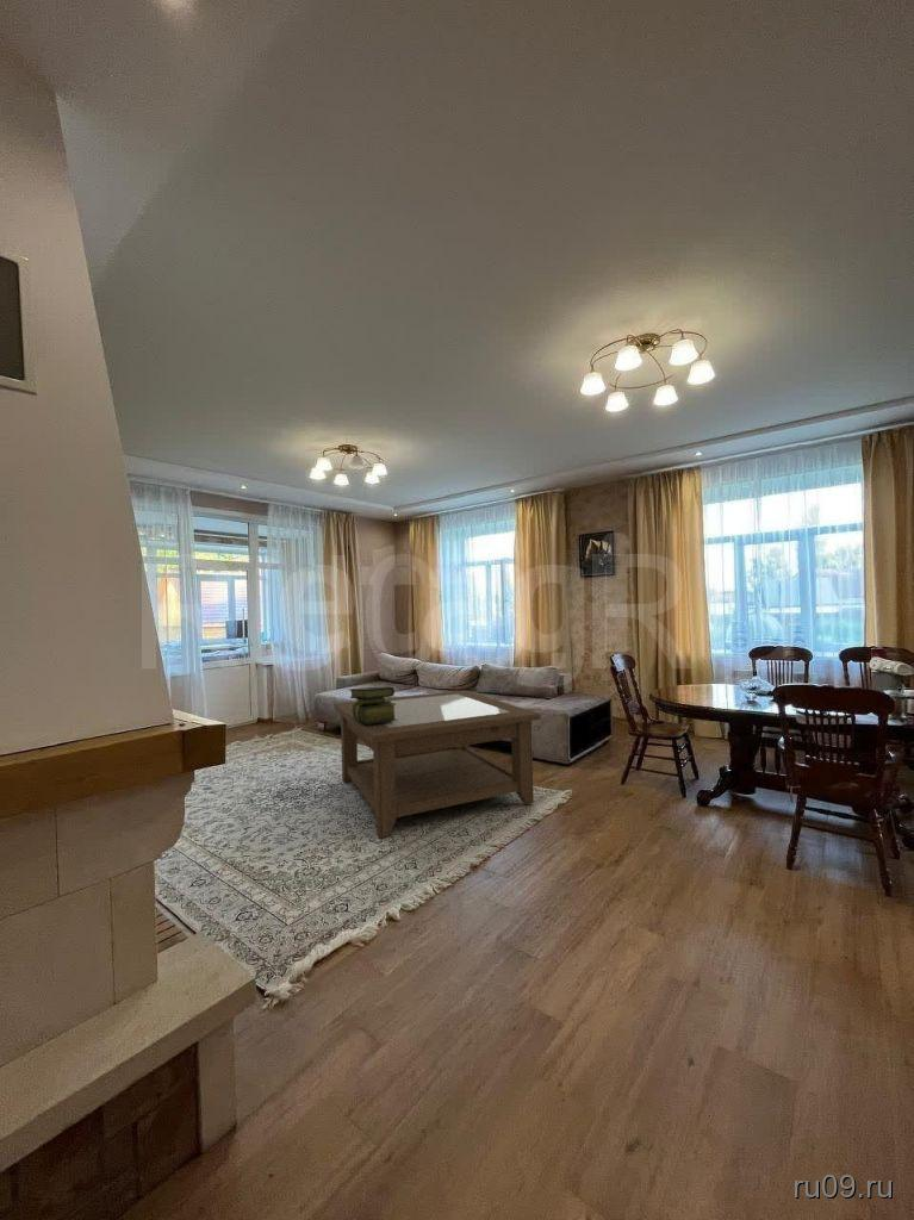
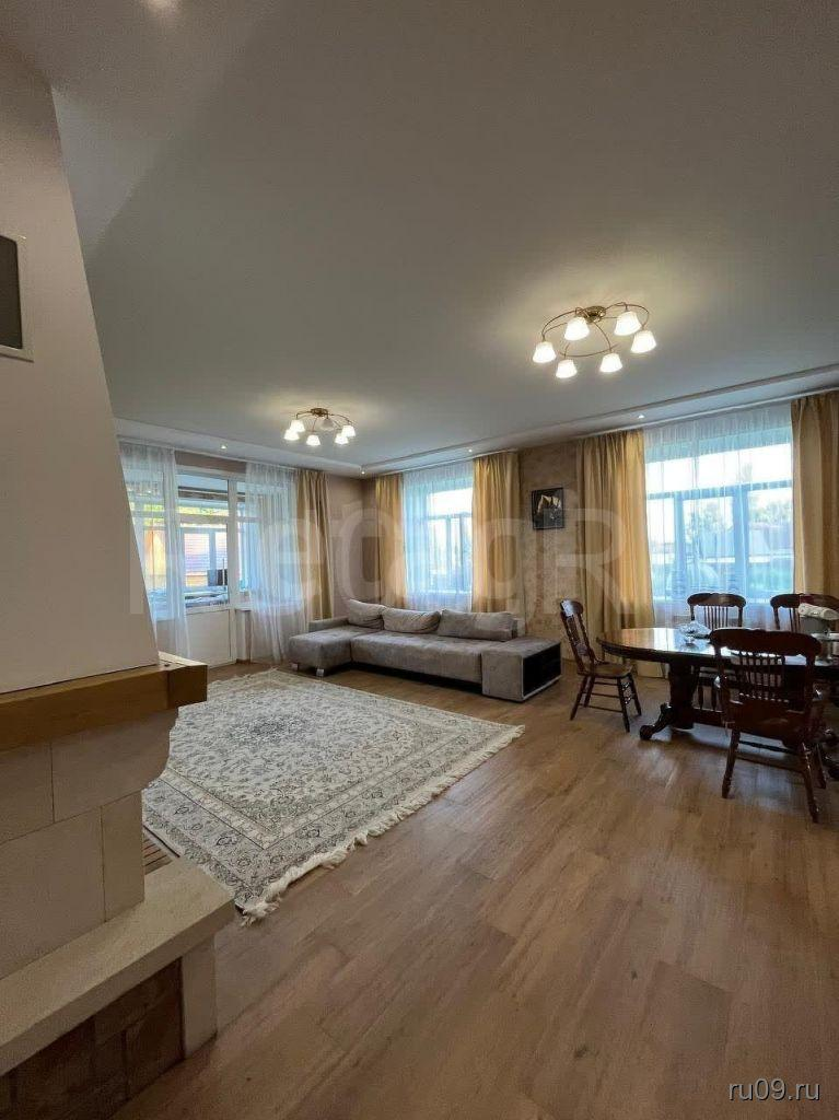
- coffee table (429, 748)
- stack of books (371, 703)
